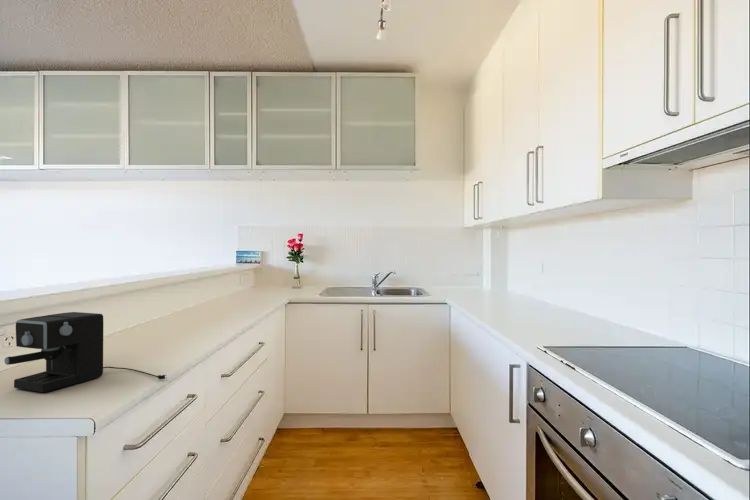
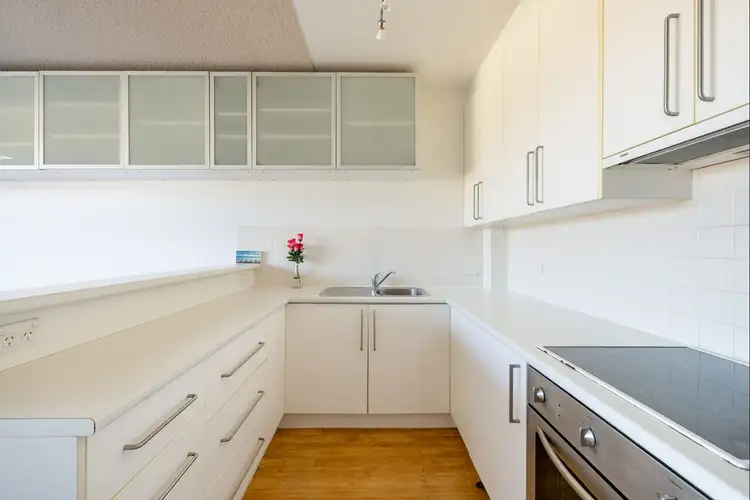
- coffee maker (89, 350)
